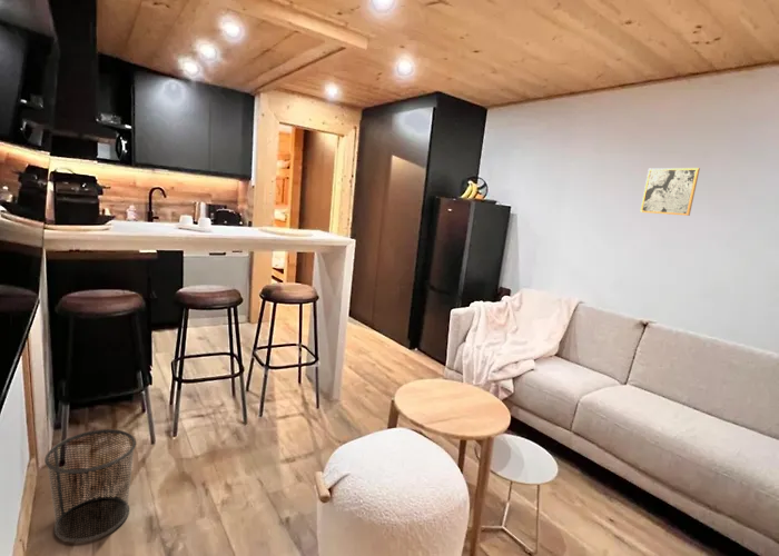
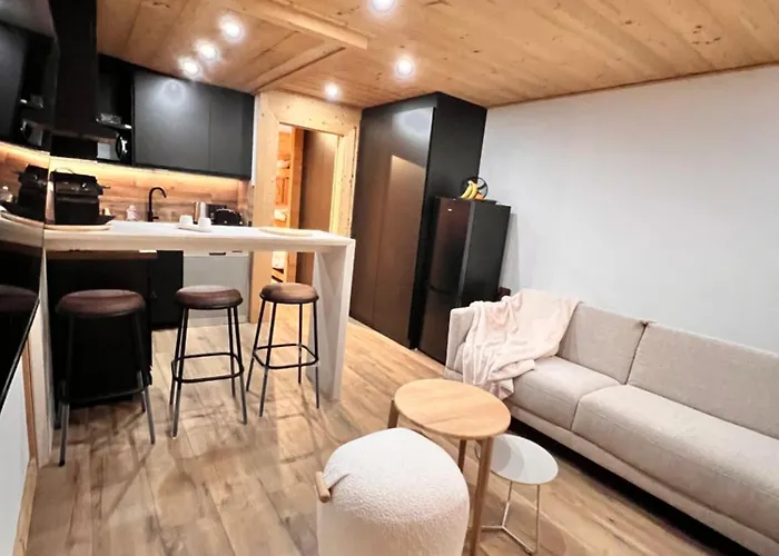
- wall art (668, 191)
- waste bin (92, 484)
